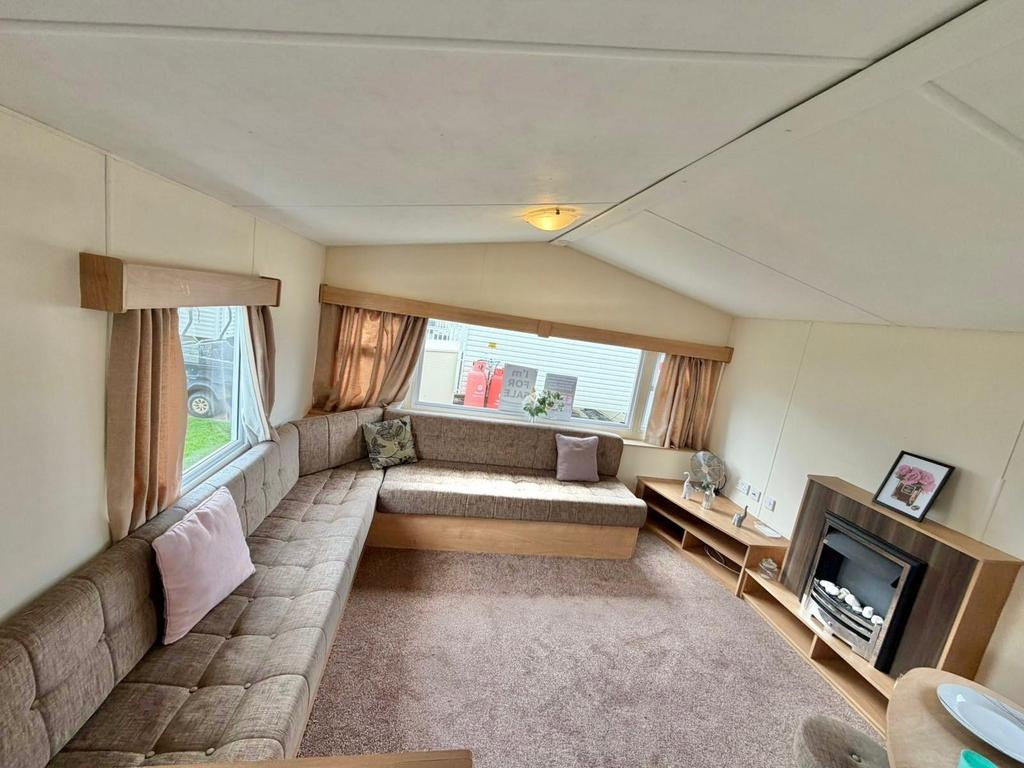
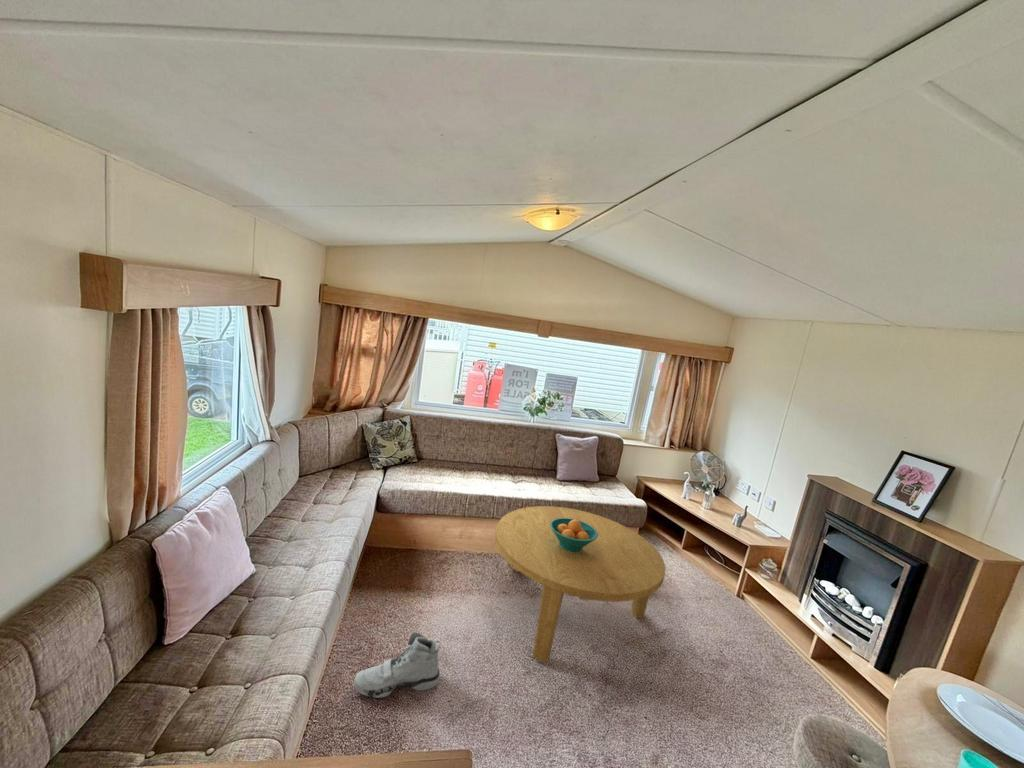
+ coffee table (572, 576)
+ fruit bowl (573, 533)
+ sneaker (400, 663)
